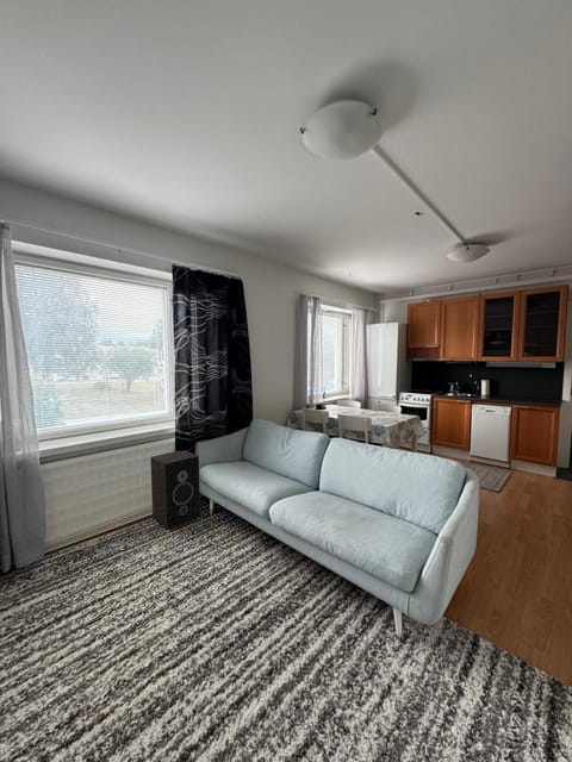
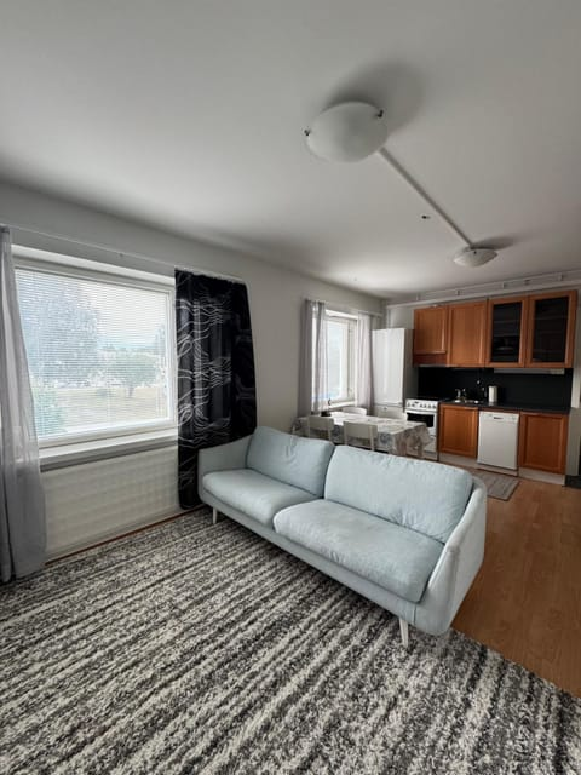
- speaker (175, 486)
